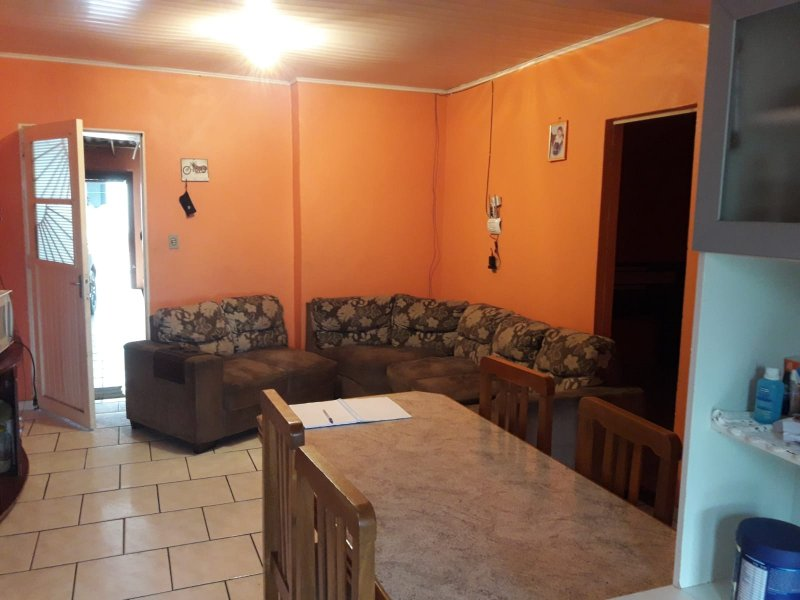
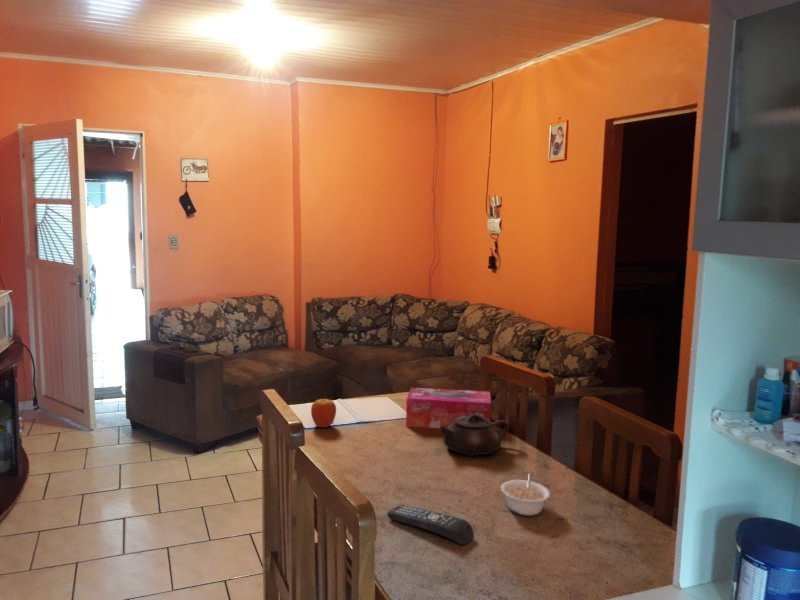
+ fruit (323, 411)
+ legume (524, 496)
+ remote control (429, 521)
+ teapot (474, 432)
+ tissue box (448, 408)
